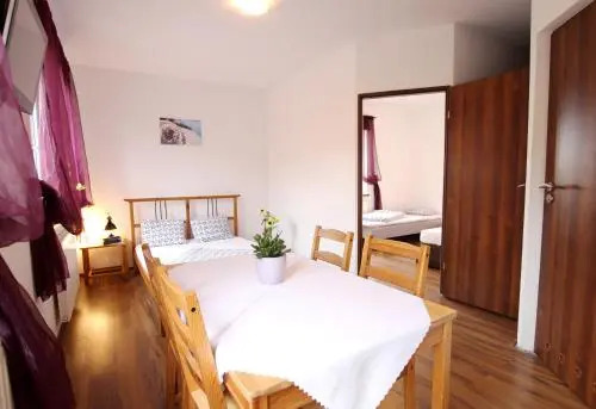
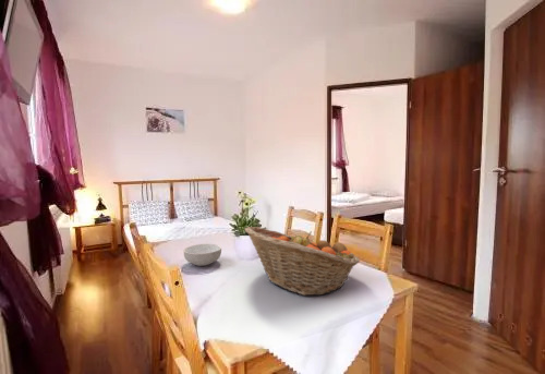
+ fruit basket (299, 253)
+ cereal bowl (203, 255)
